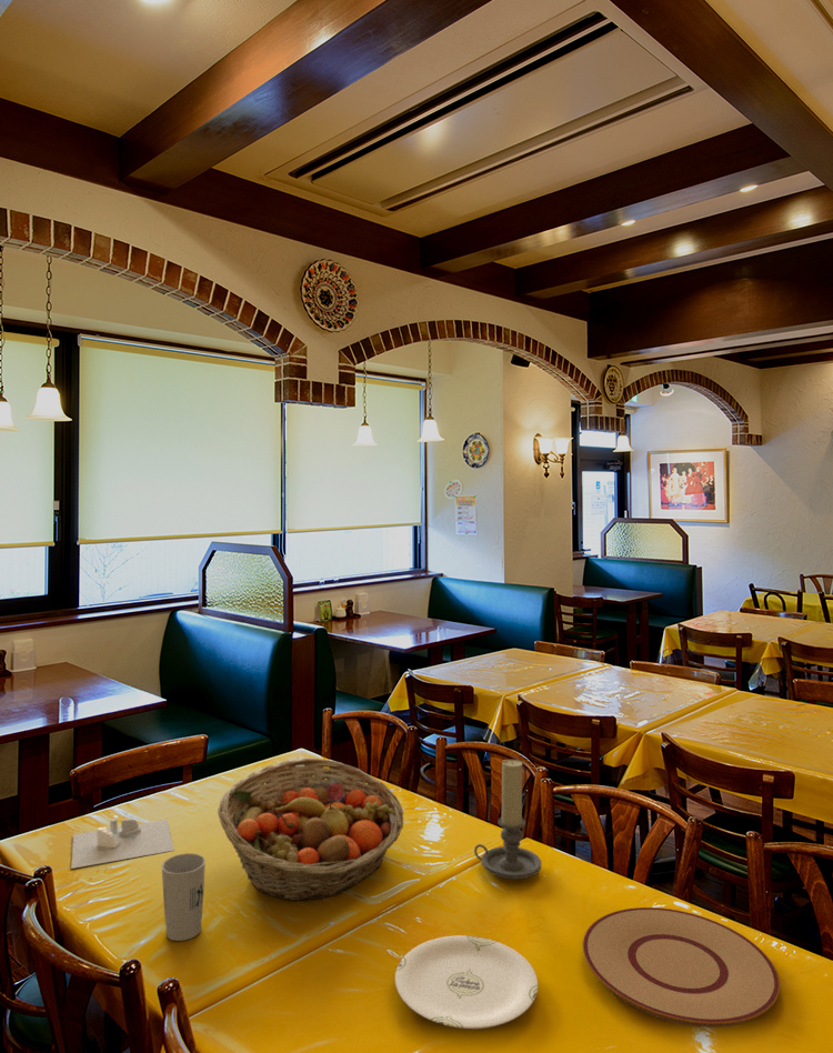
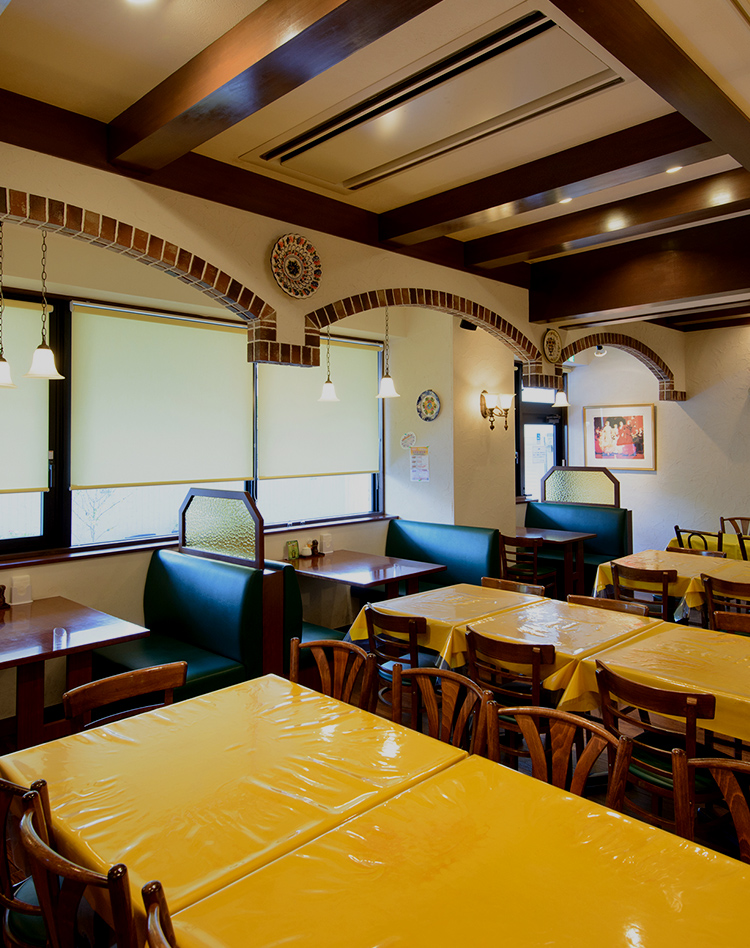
- fruit basket (313, 824)
- plate (465, 982)
- cup (183, 896)
- candle holder (505, 813)
- plate (676, 962)
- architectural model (122, 832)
